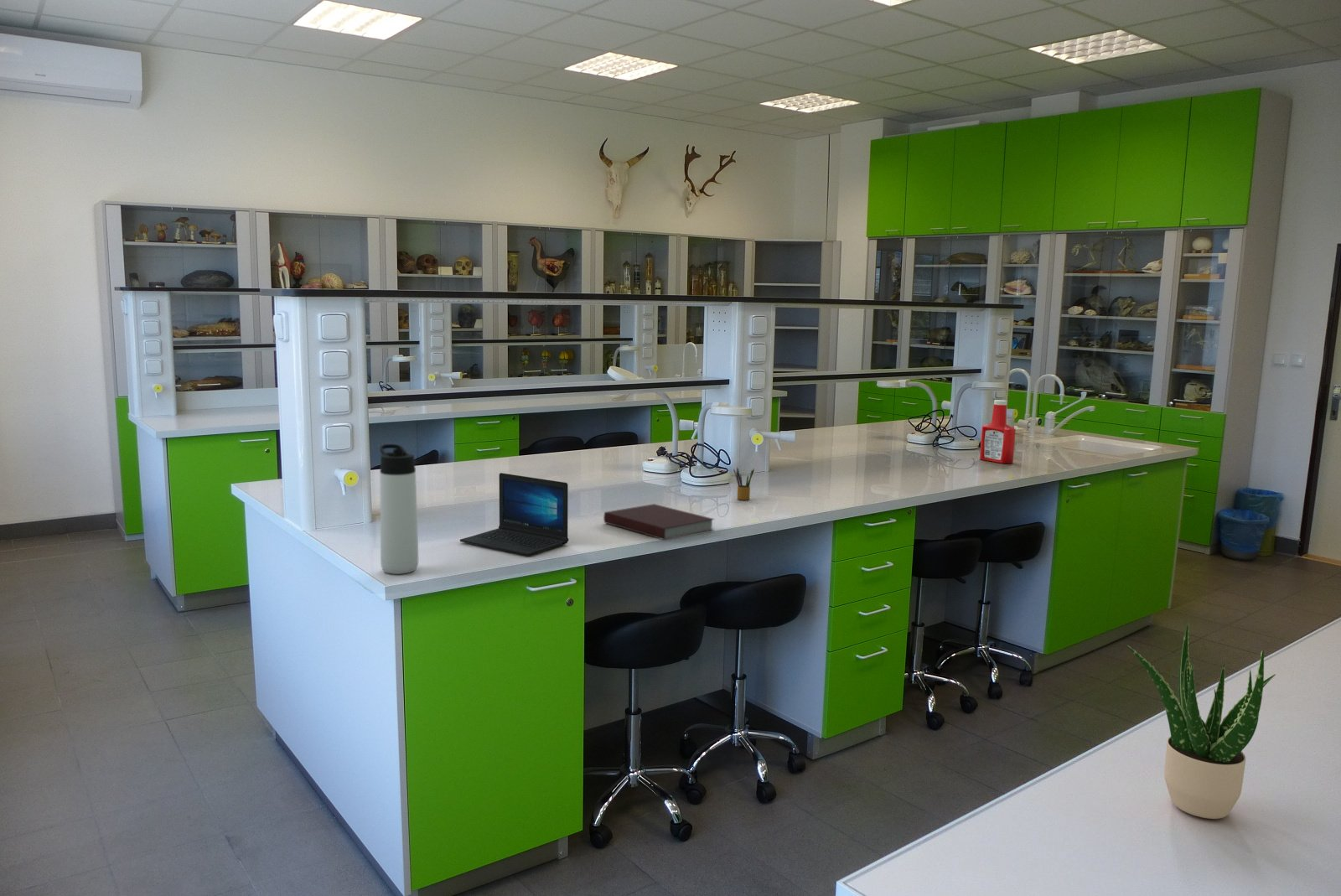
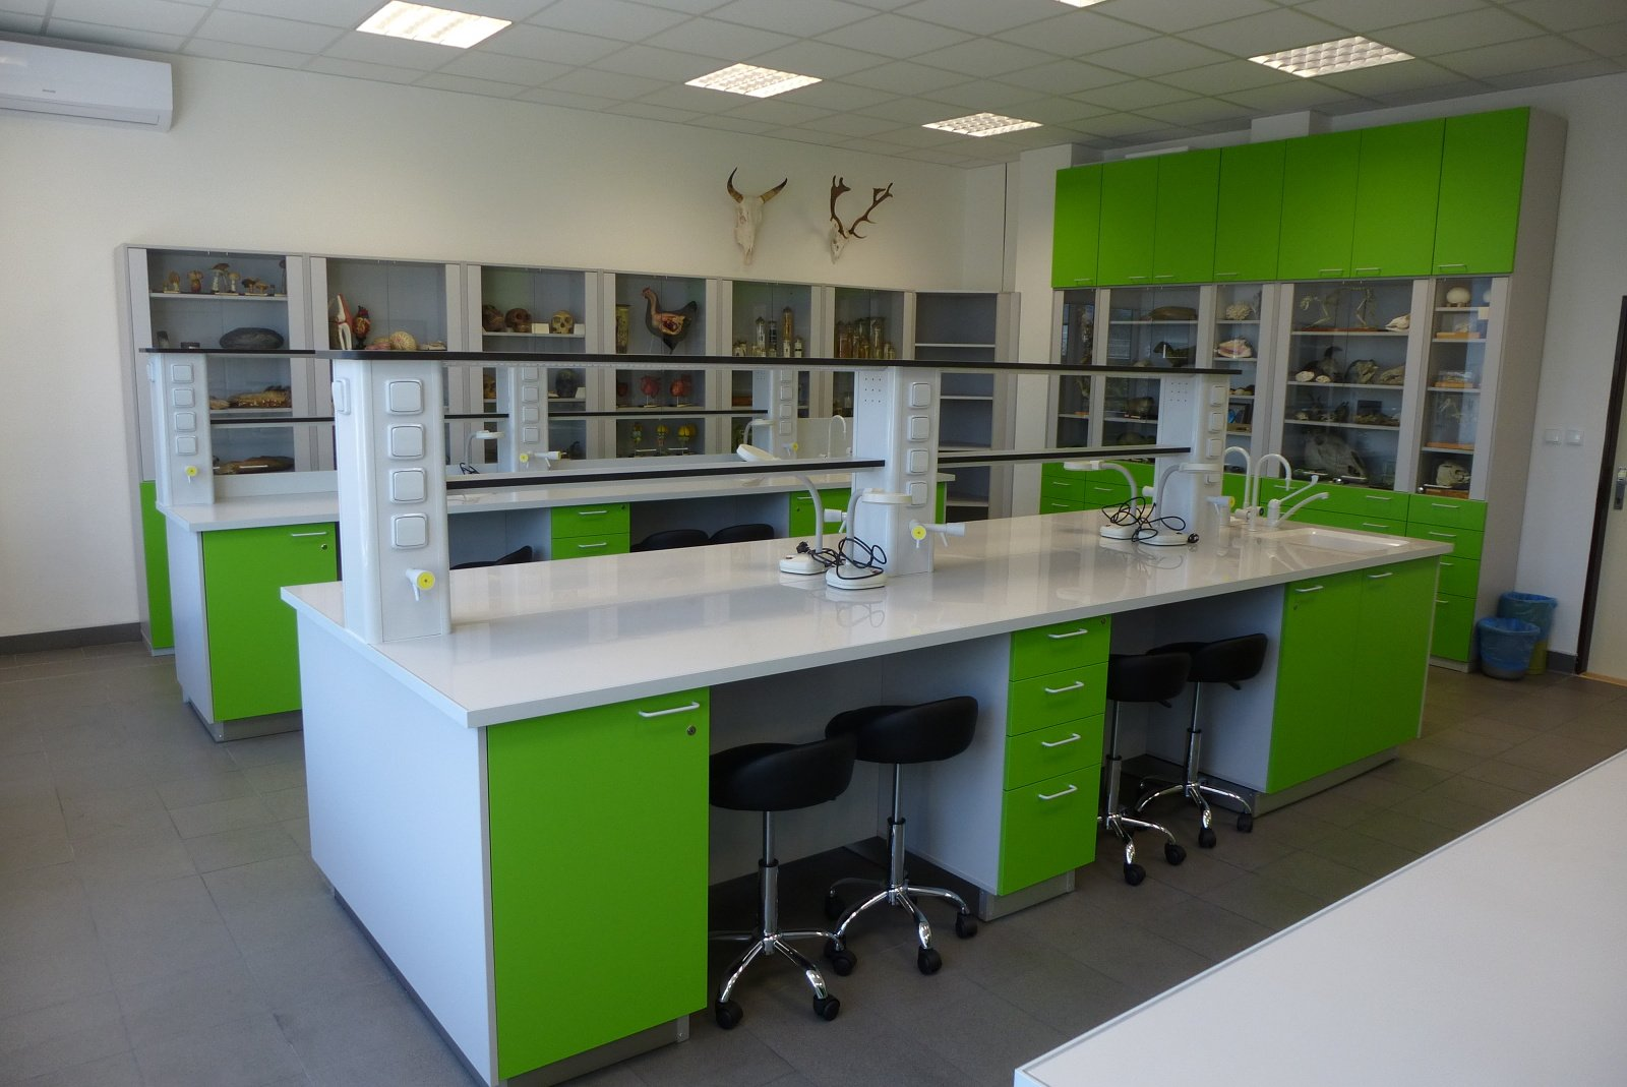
- soap bottle (998, 430)
- potted plant (1208, 718)
- laptop (514, 512)
- thermos bottle (396, 508)
- notebook (658, 521)
- pencil box (746, 483)
